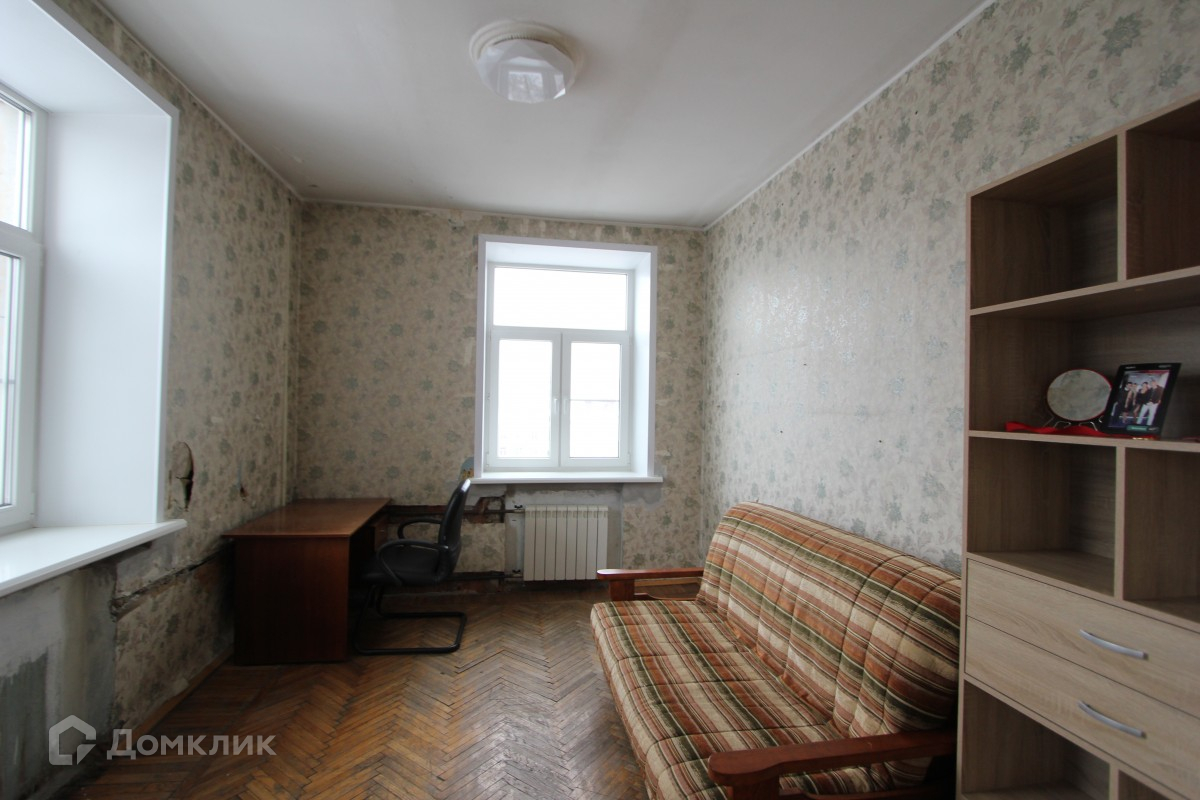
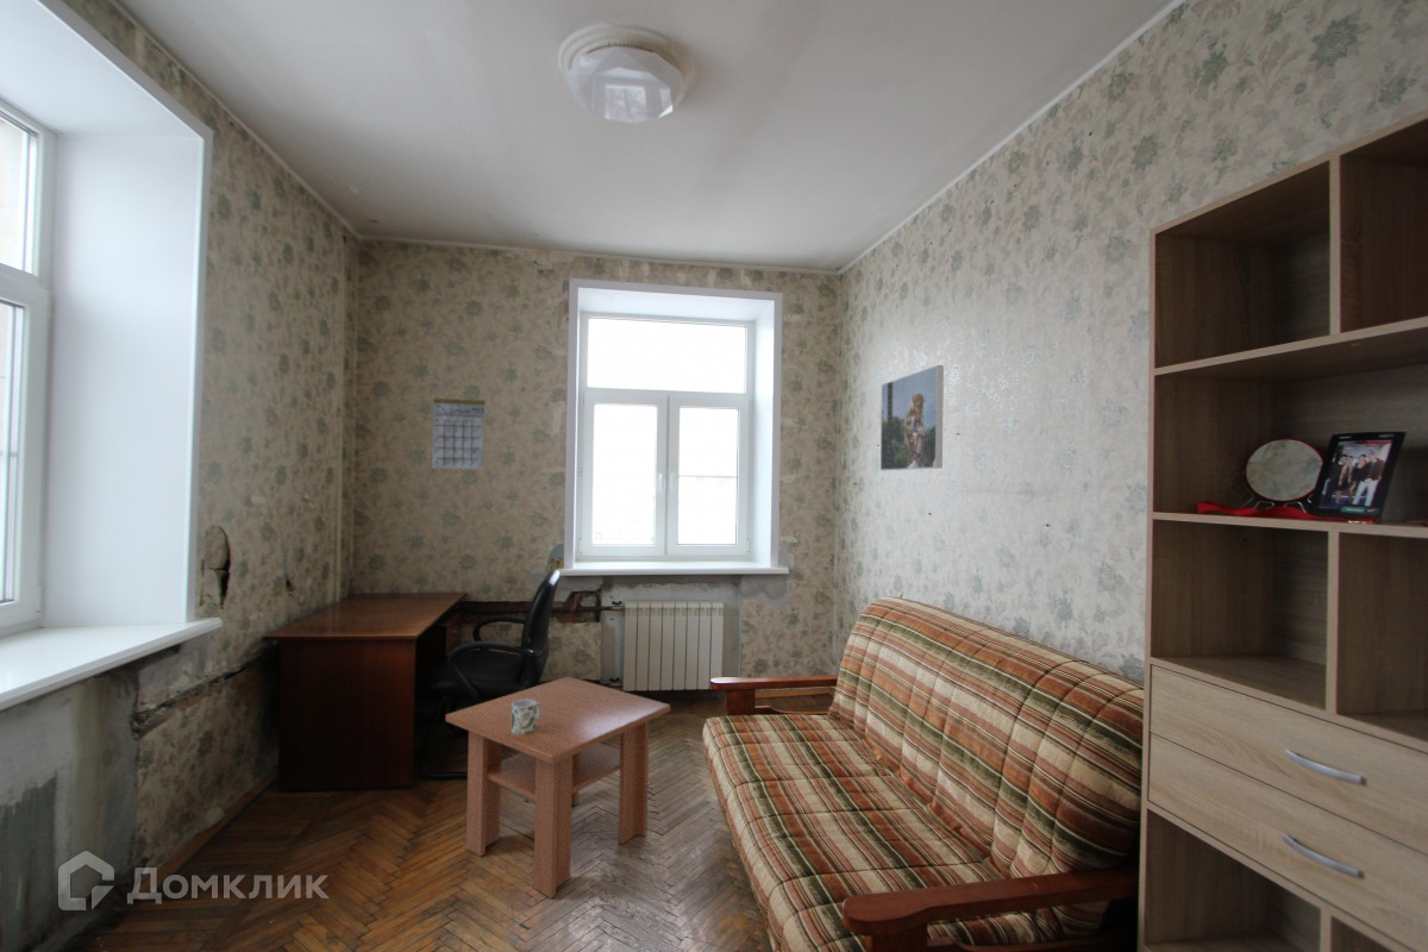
+ coffee table (559, 775)
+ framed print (908, 422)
+ calendar (458, 425)
+ mug (527, 714)
